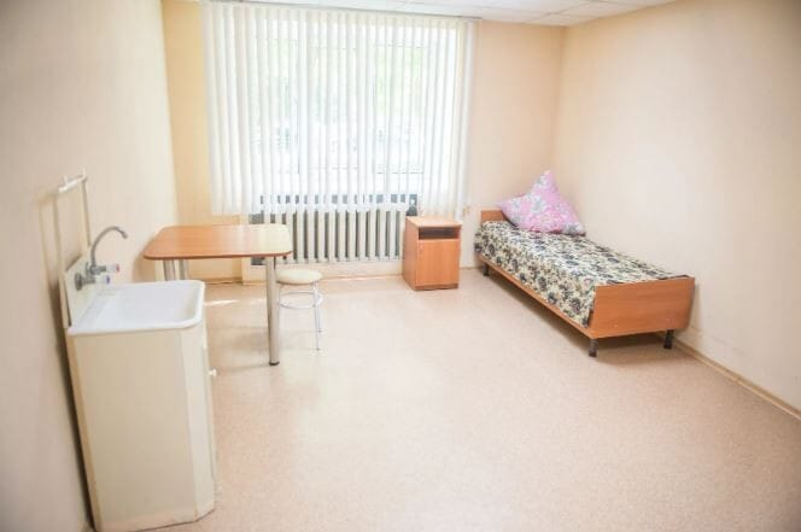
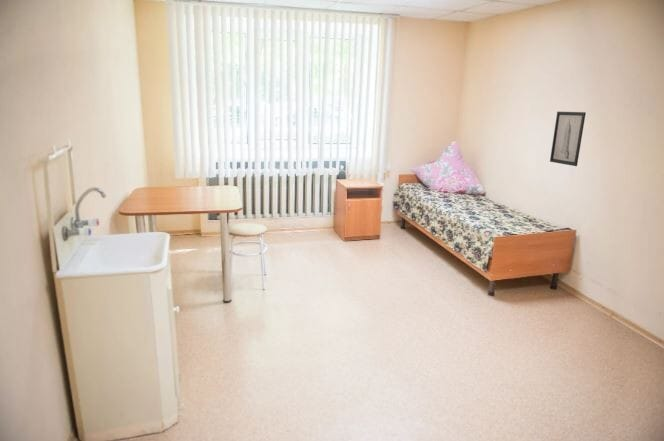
+ wall art (566, 138)
